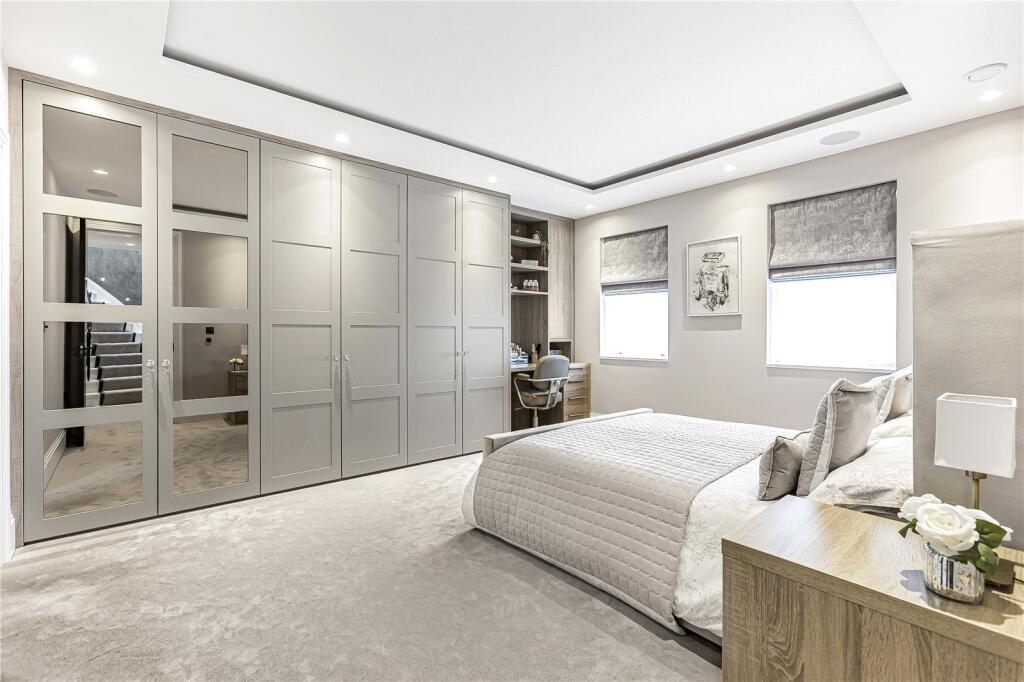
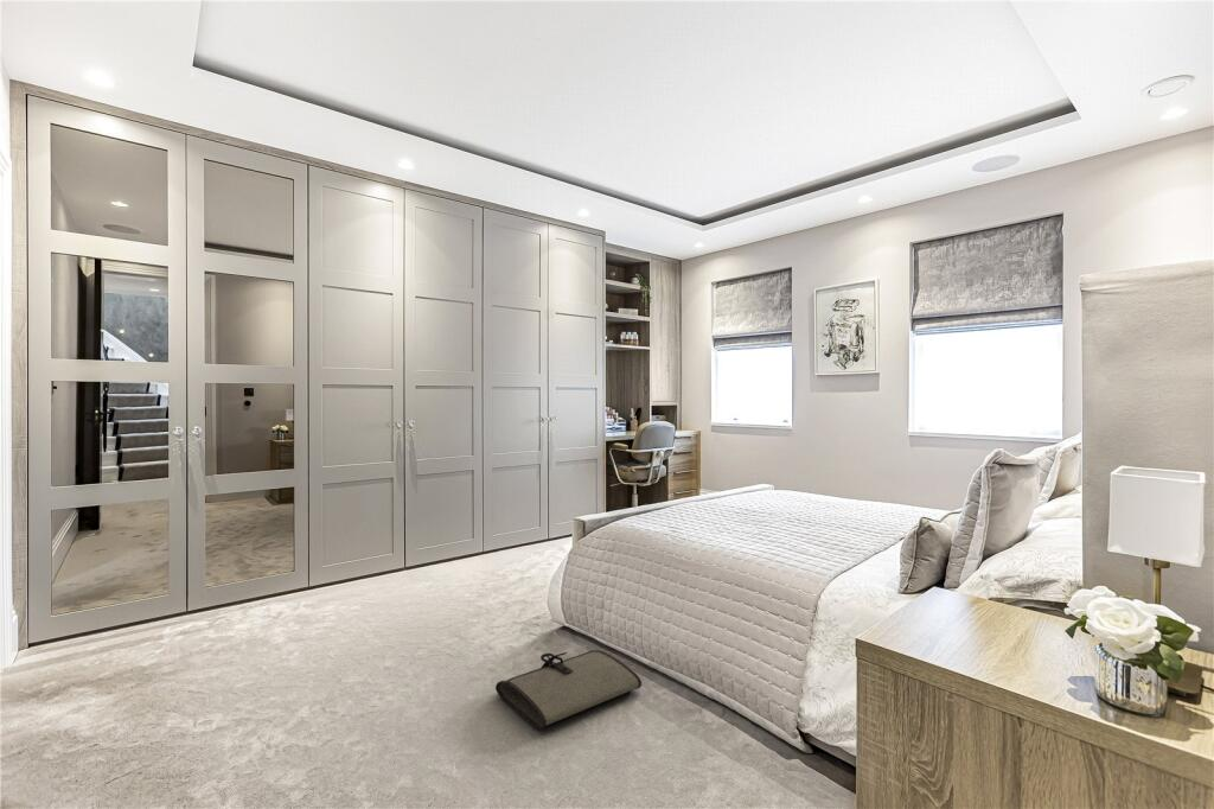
+ tool roll (568, 675)
